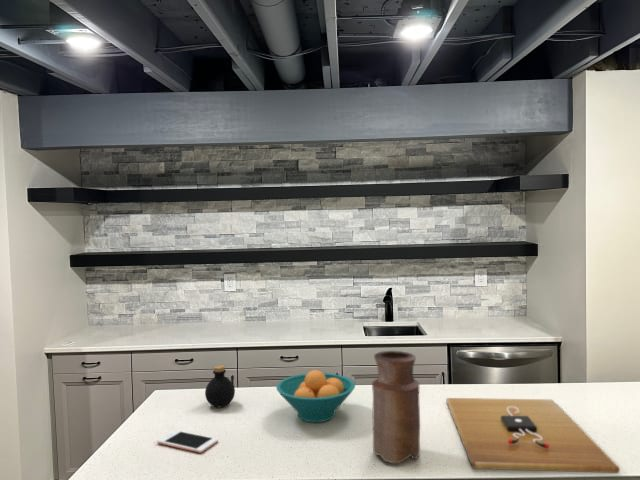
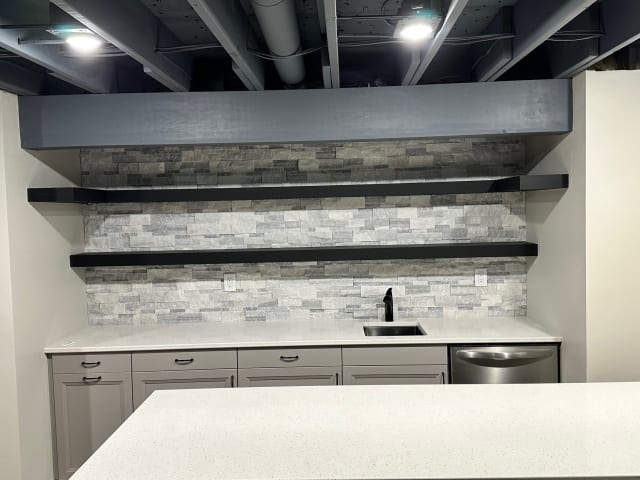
- cell phone (187, 441)
- vase (395, 404)
- bottle (219, 386)
- fruit bowl (315, 393)
- cutting board (518, 426)
